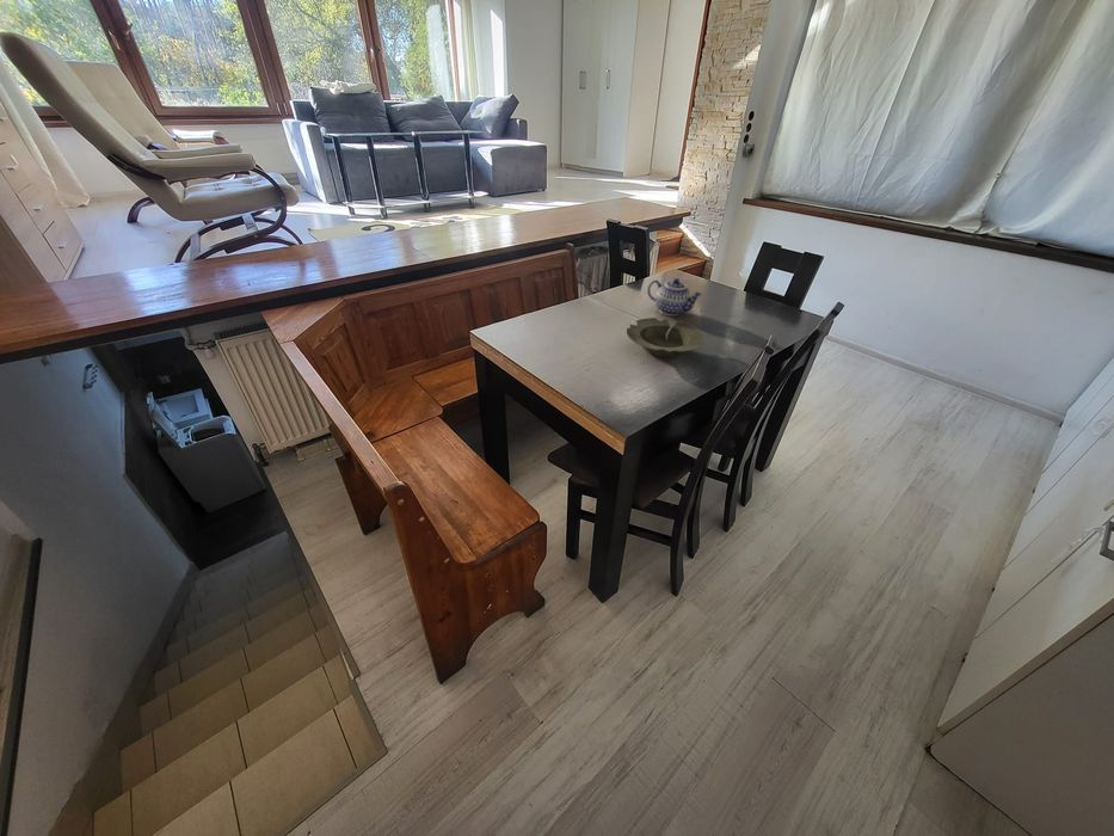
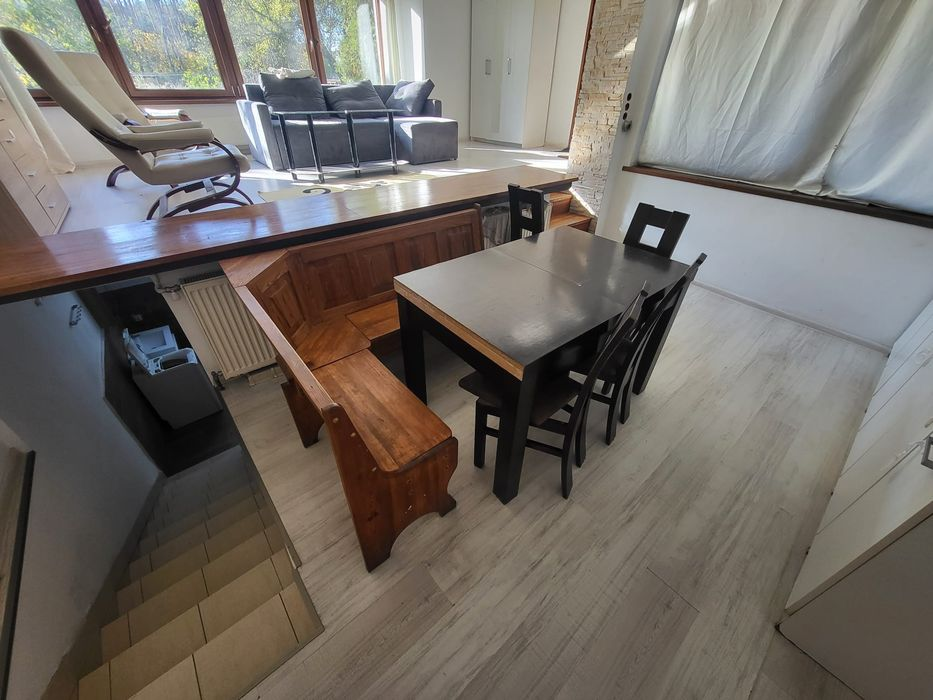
- bowl (663, 340)
- teapot (673, 295)
